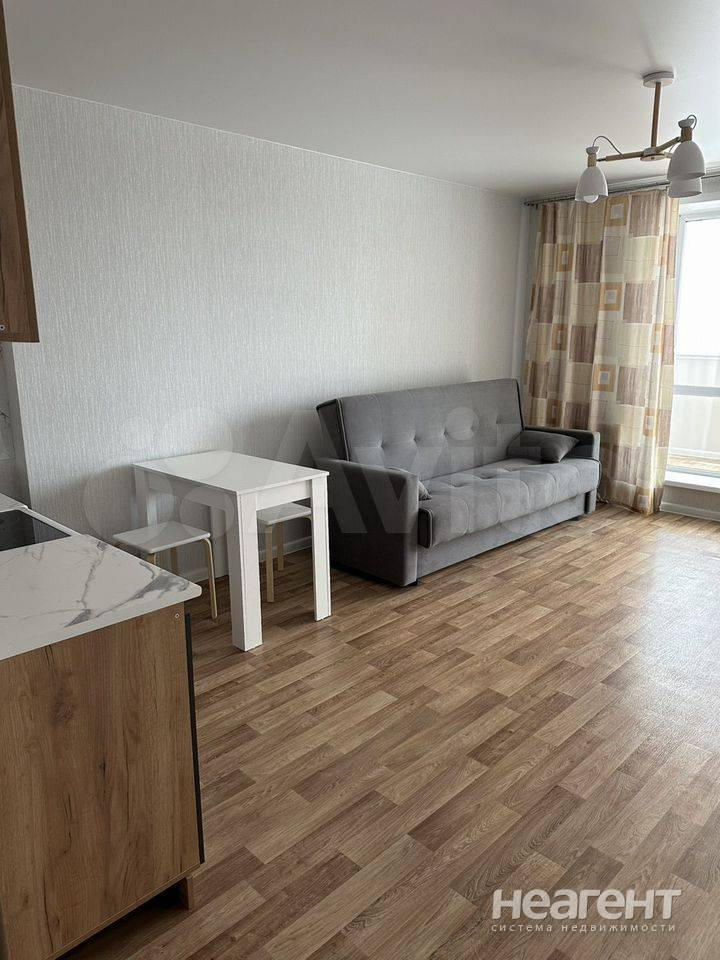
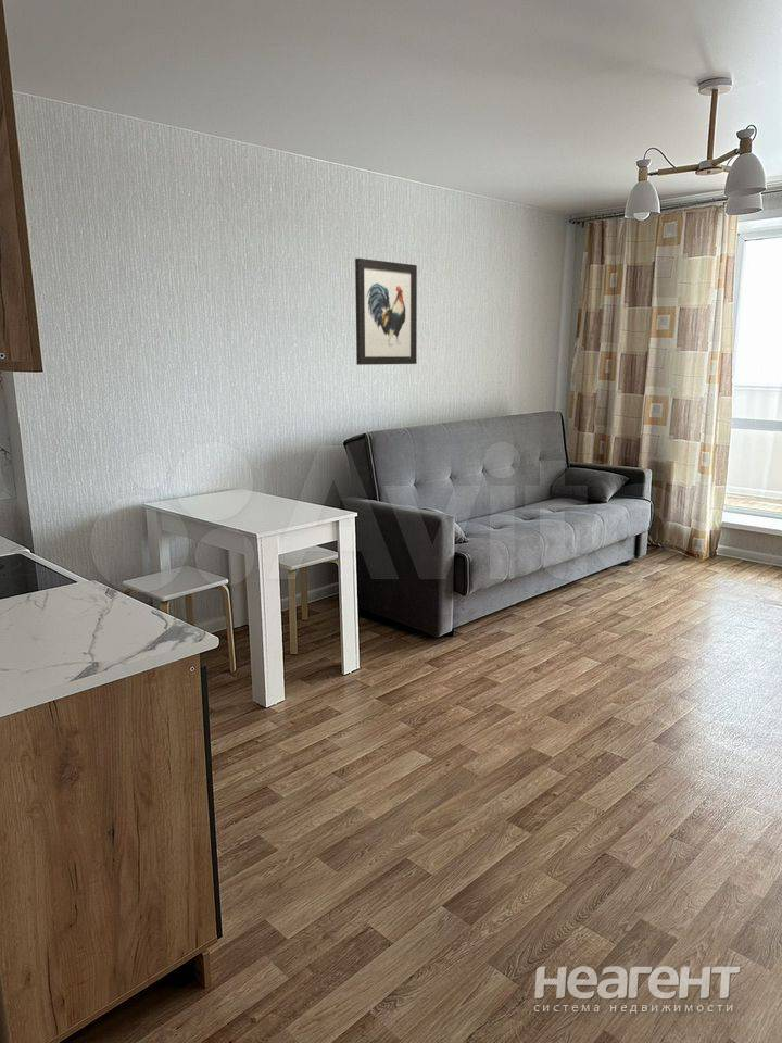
+ wall art (387, 313)
